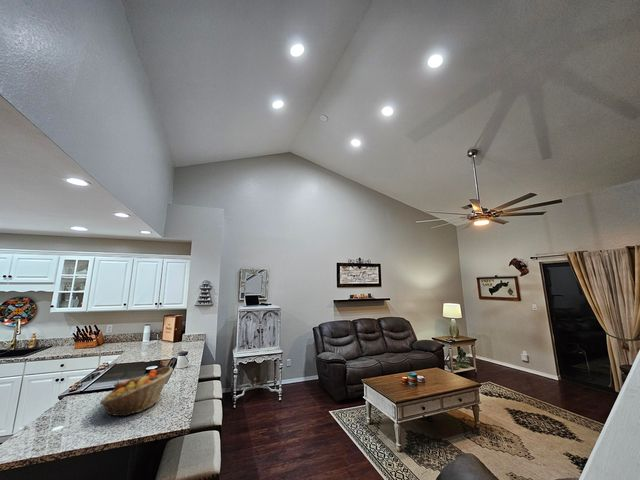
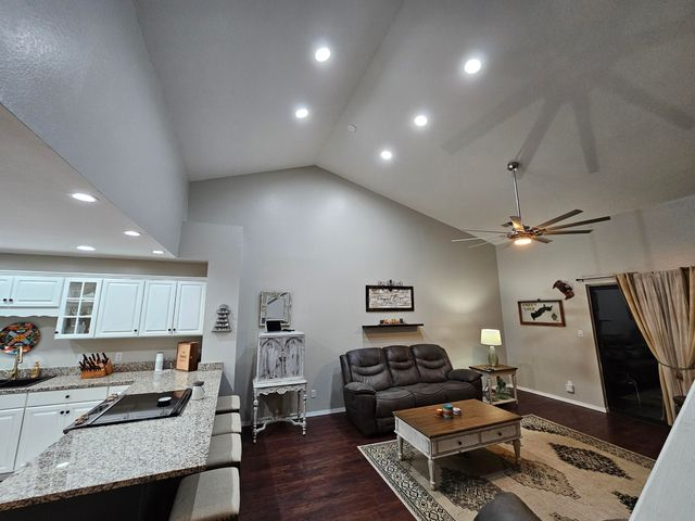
- fruit basket (139, 388)
